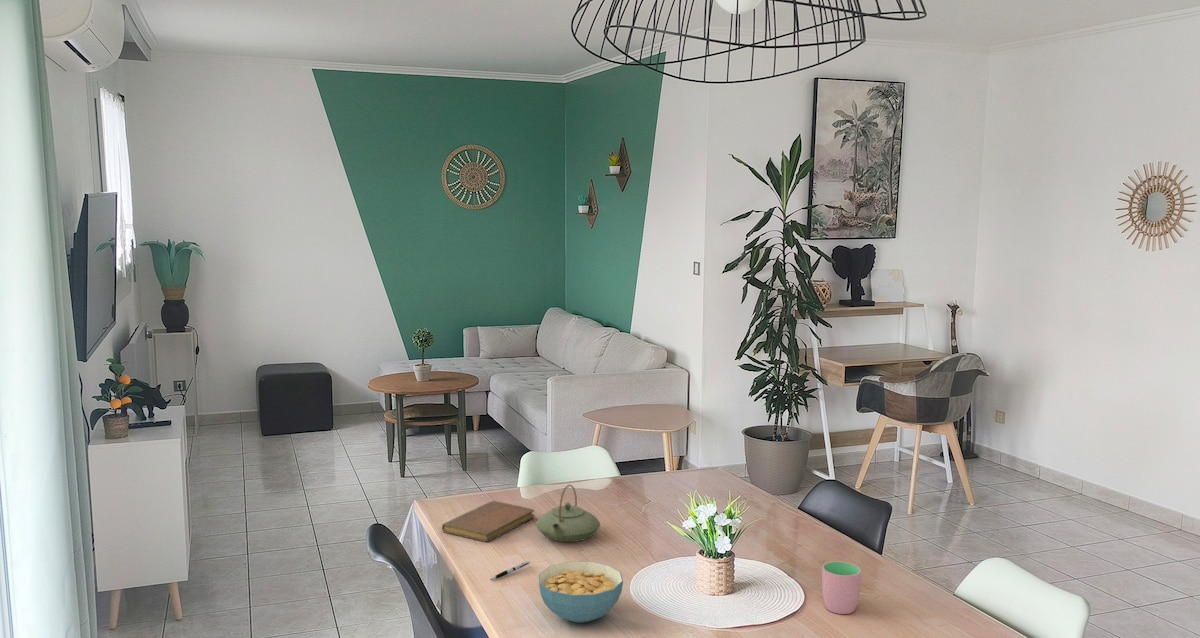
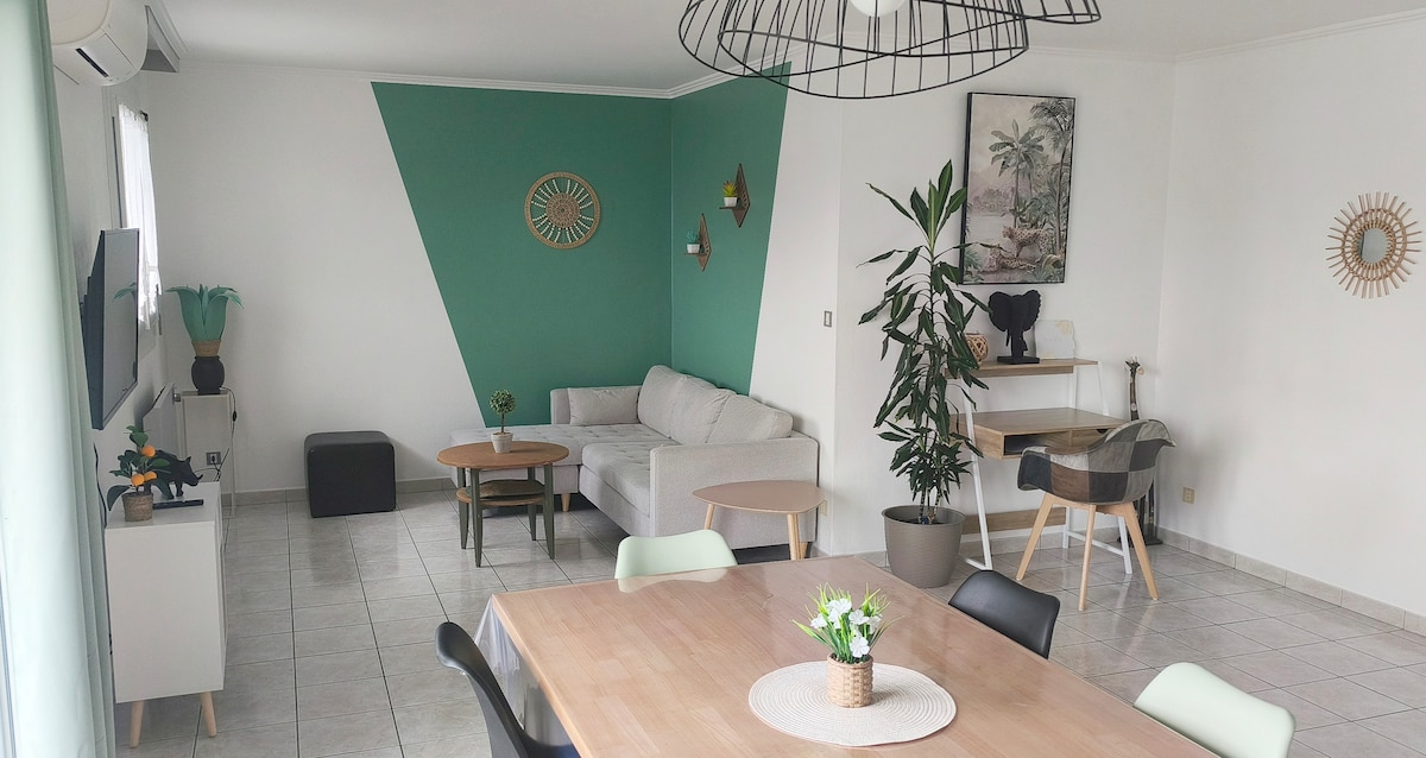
- pen (510, 570)
- notebook (489, 520)
- cereal bowl (580, 597)
- teapot (566, 511)
- cup (843, 586)
